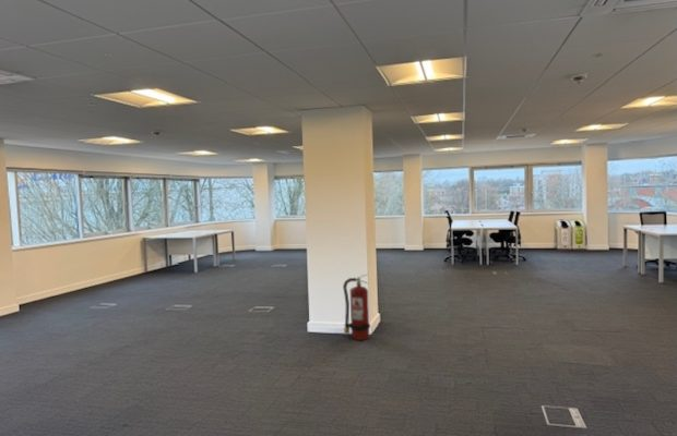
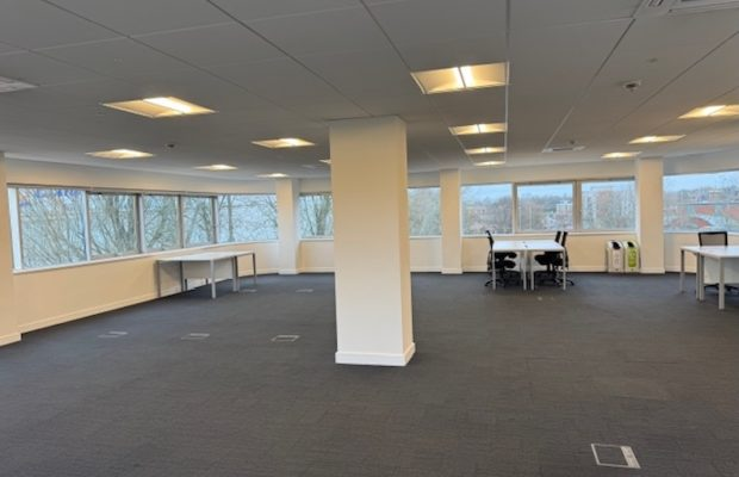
- fire extinguisher (356, 305)
